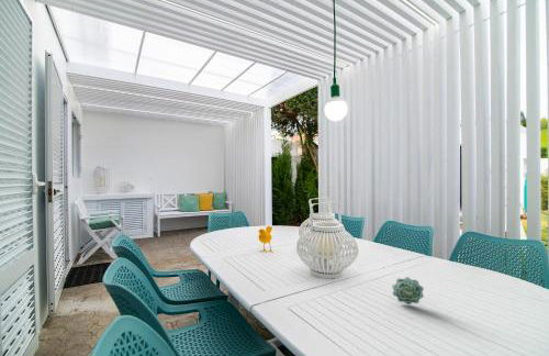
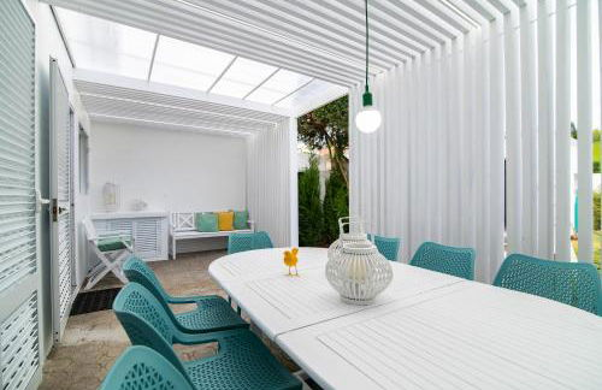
- succulent plant (407, 290)
